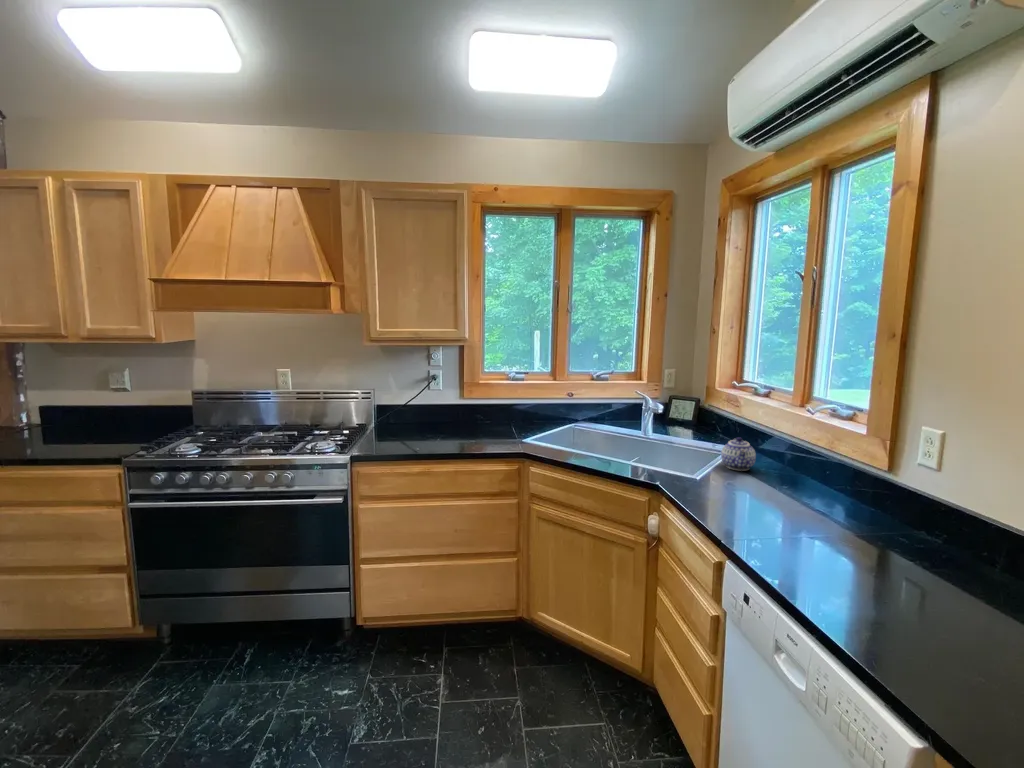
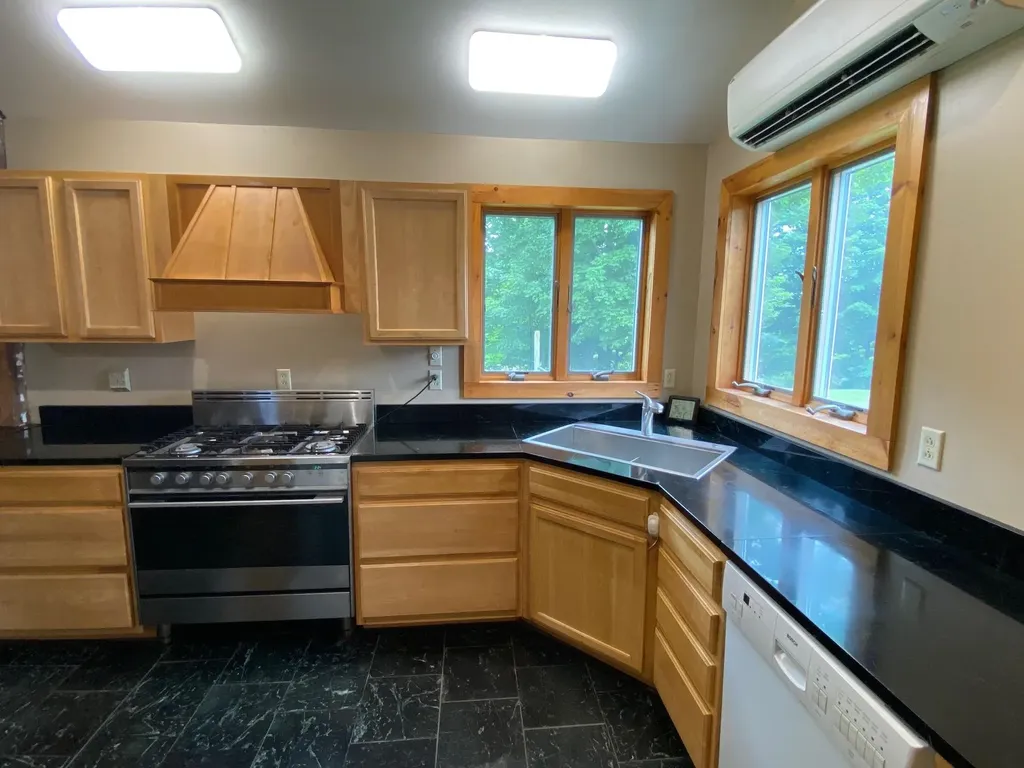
- teapot (738, 452)
